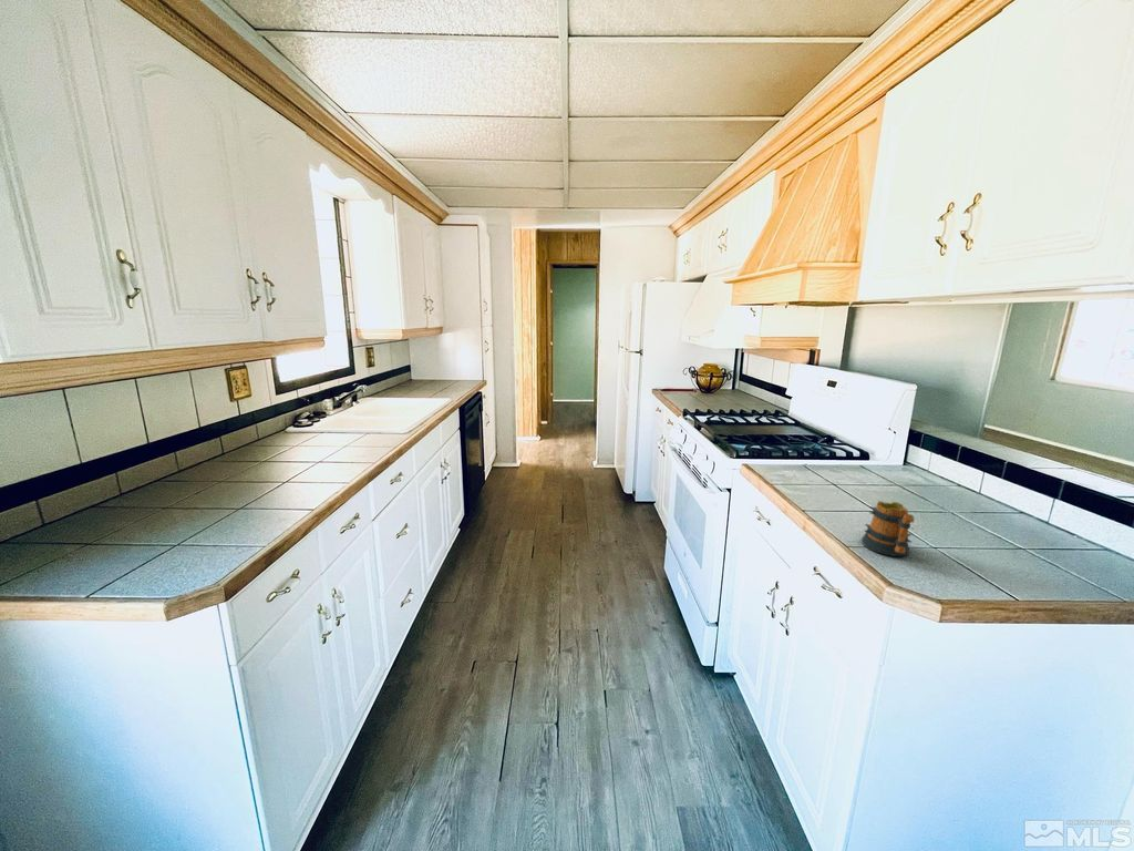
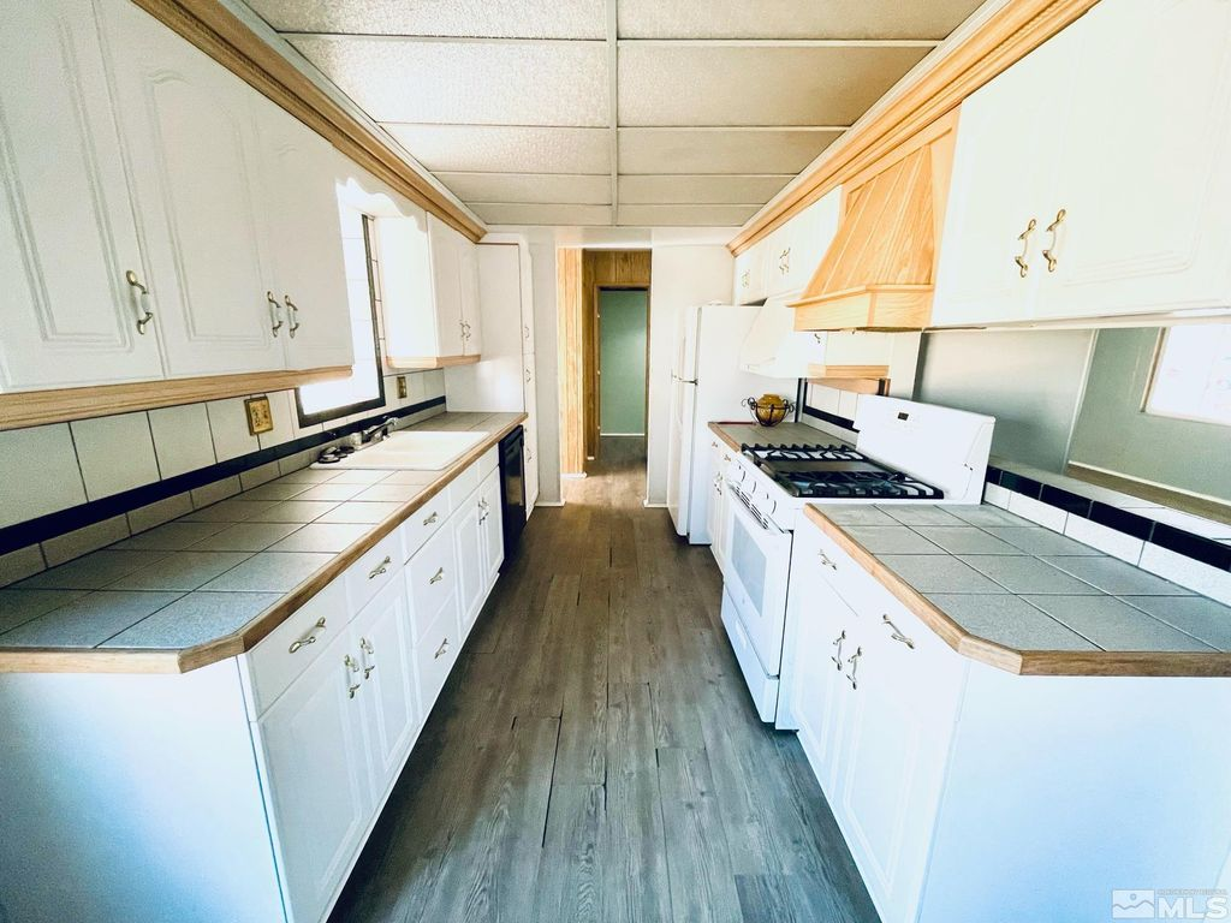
- mug (891, 527)
